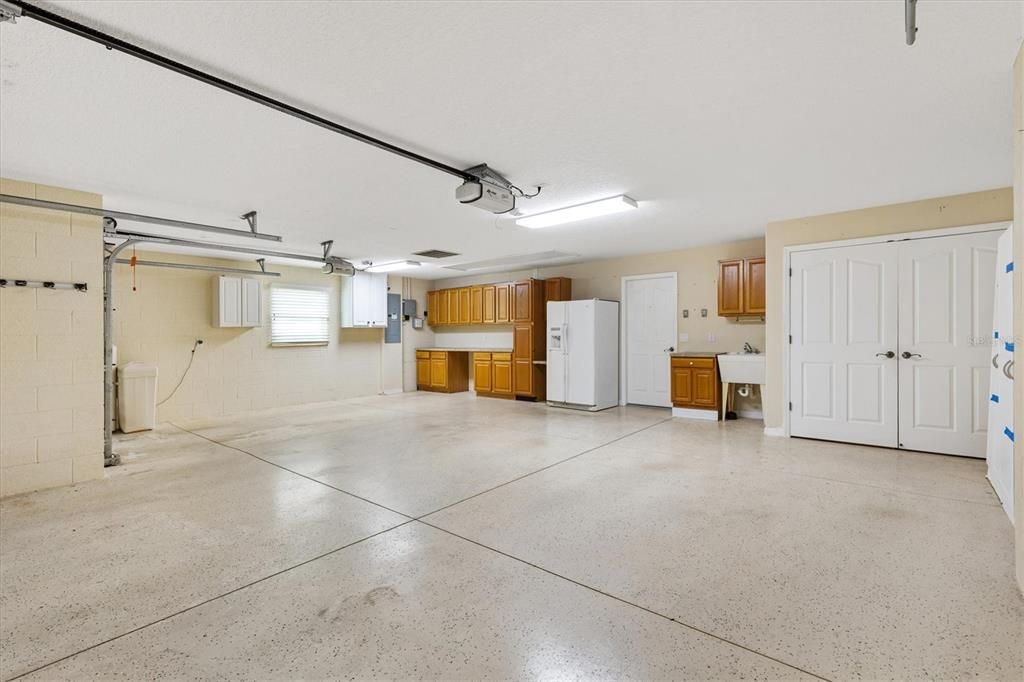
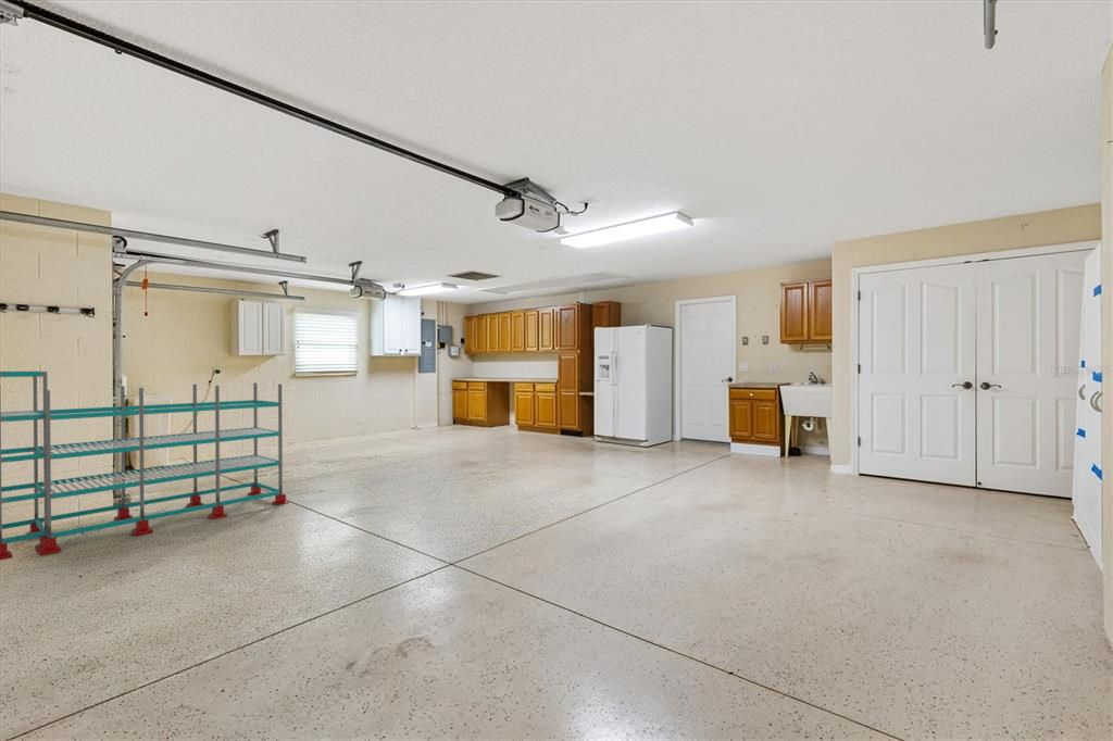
+ shelving unit (154, 445)
